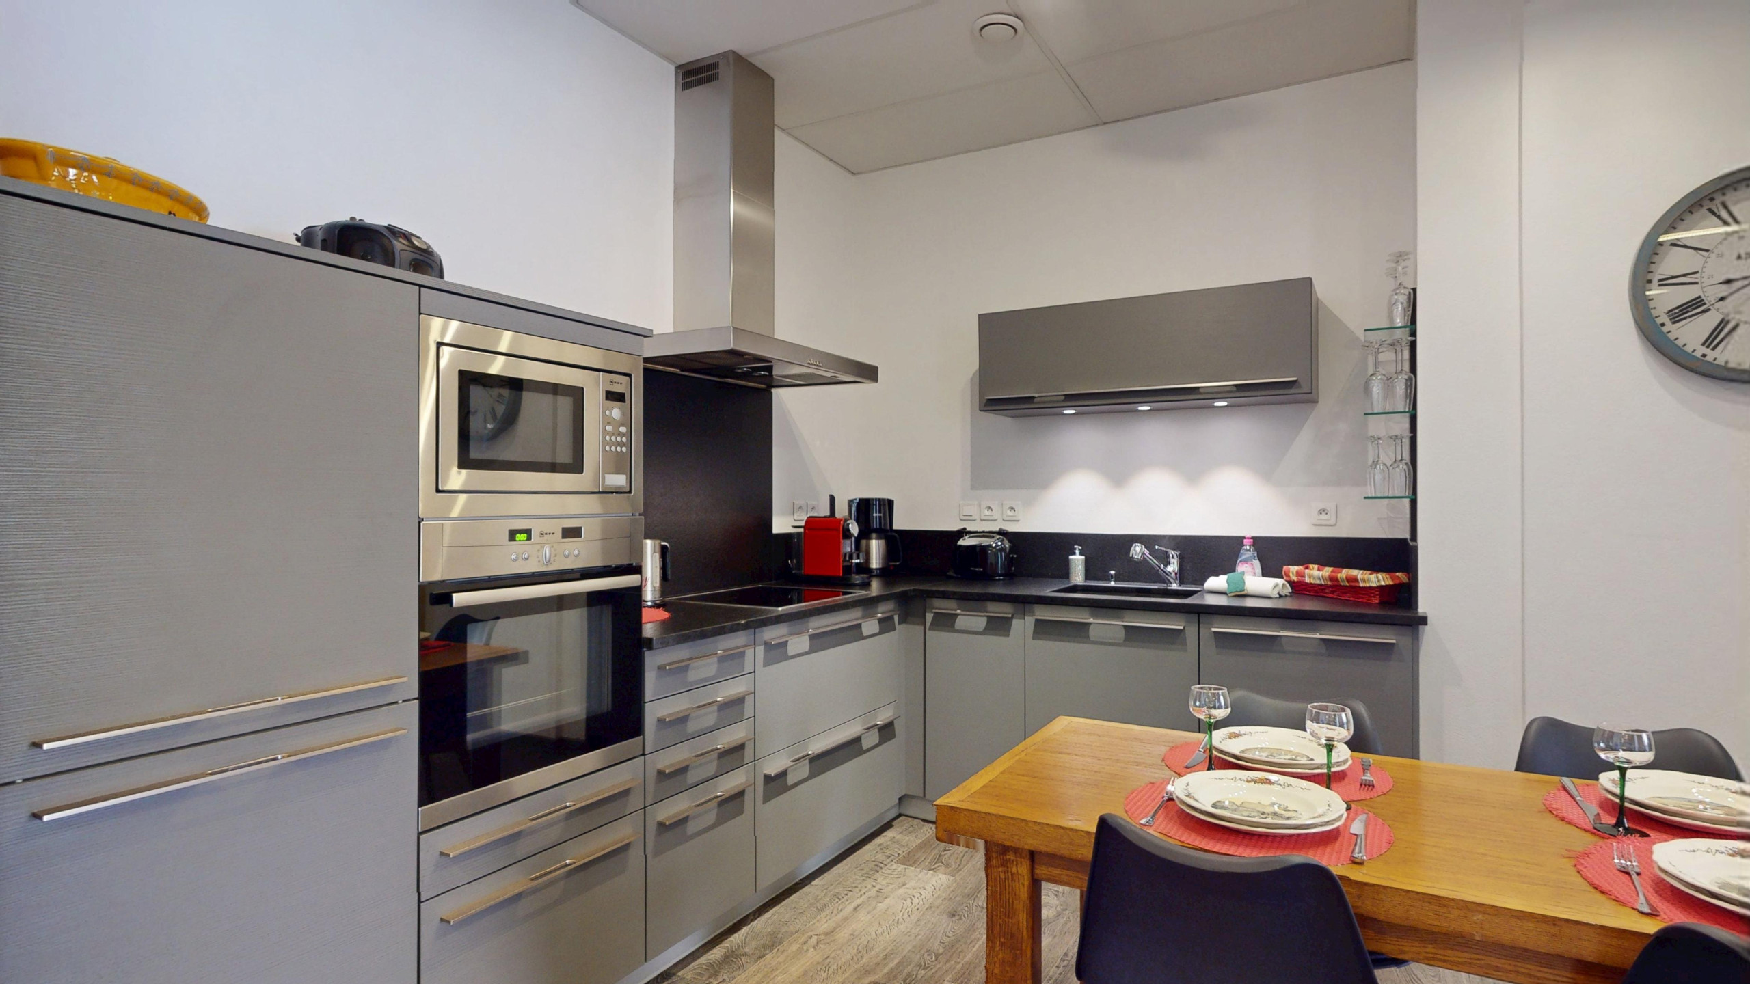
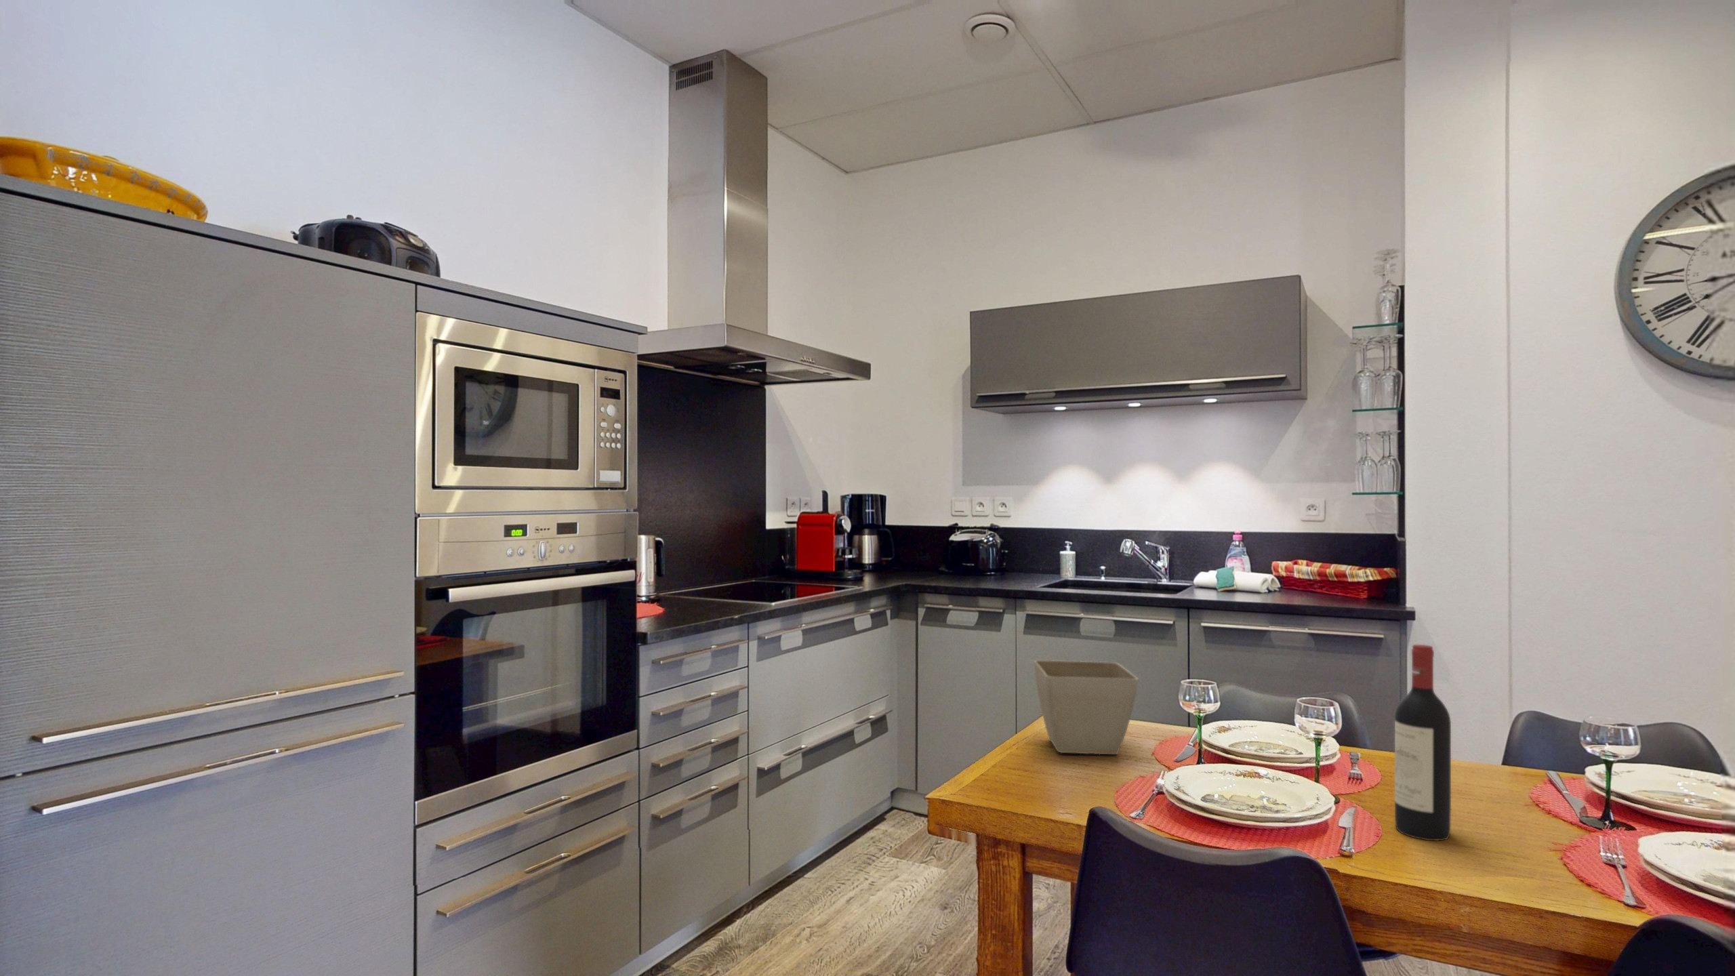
+ wine bottle (1422, 740)
+ flower pot (1083, 707)
